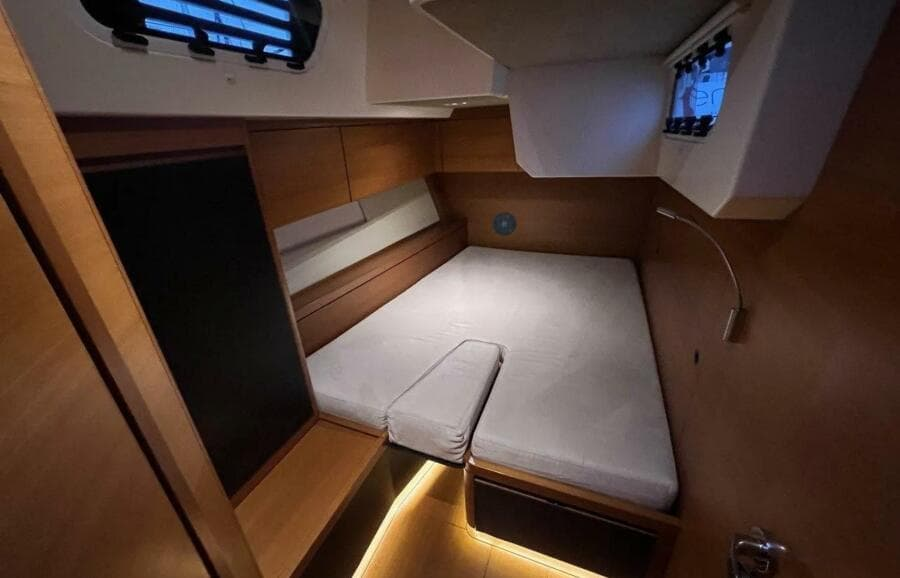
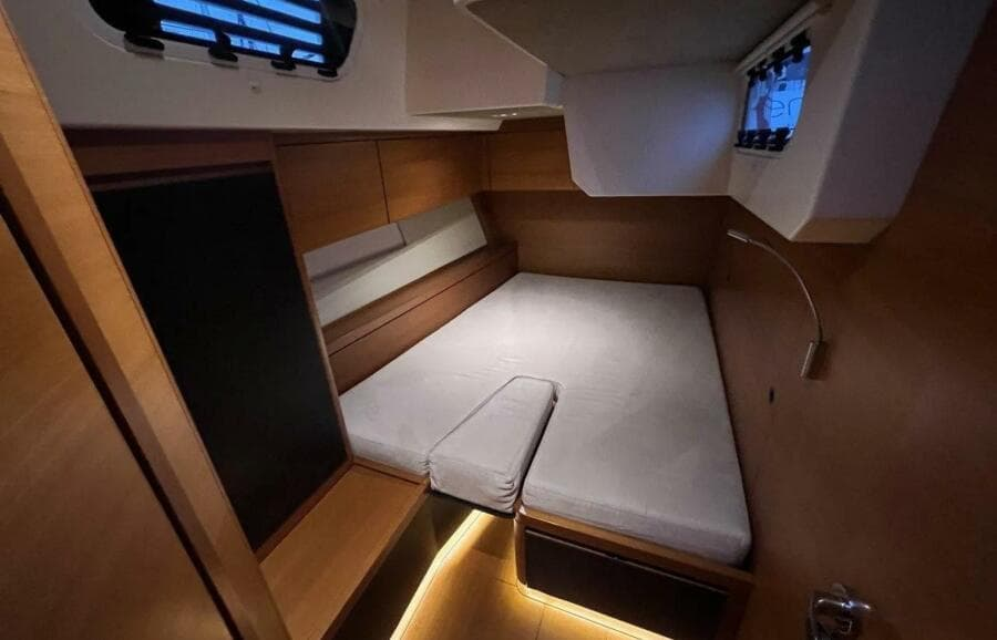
- compass (504, 224)
